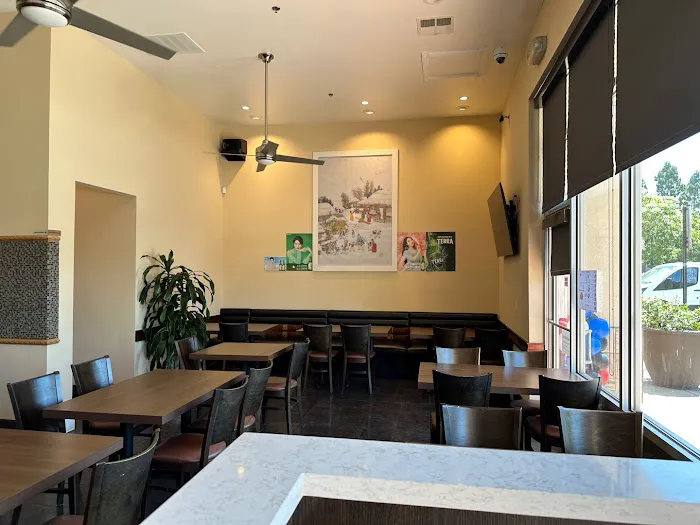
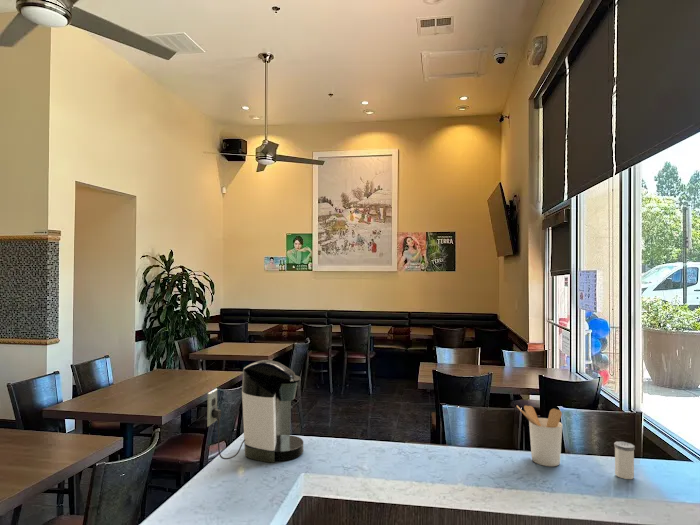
+ coffee maker (263, 411)
+ utensil holder (538, 433)
+ salt shaker (624, 460)
